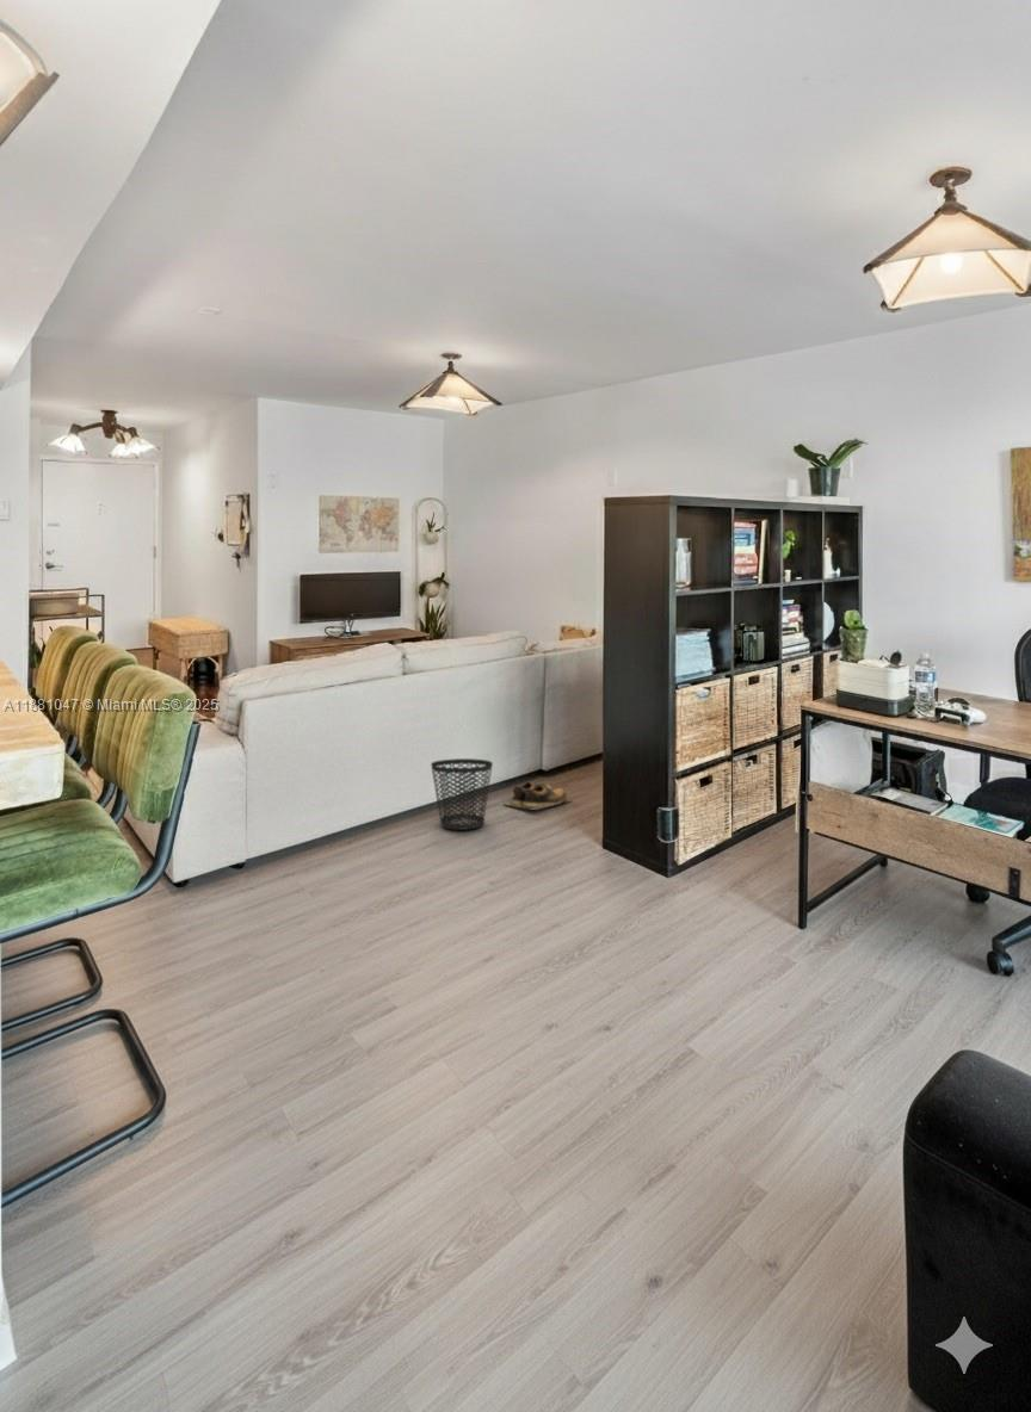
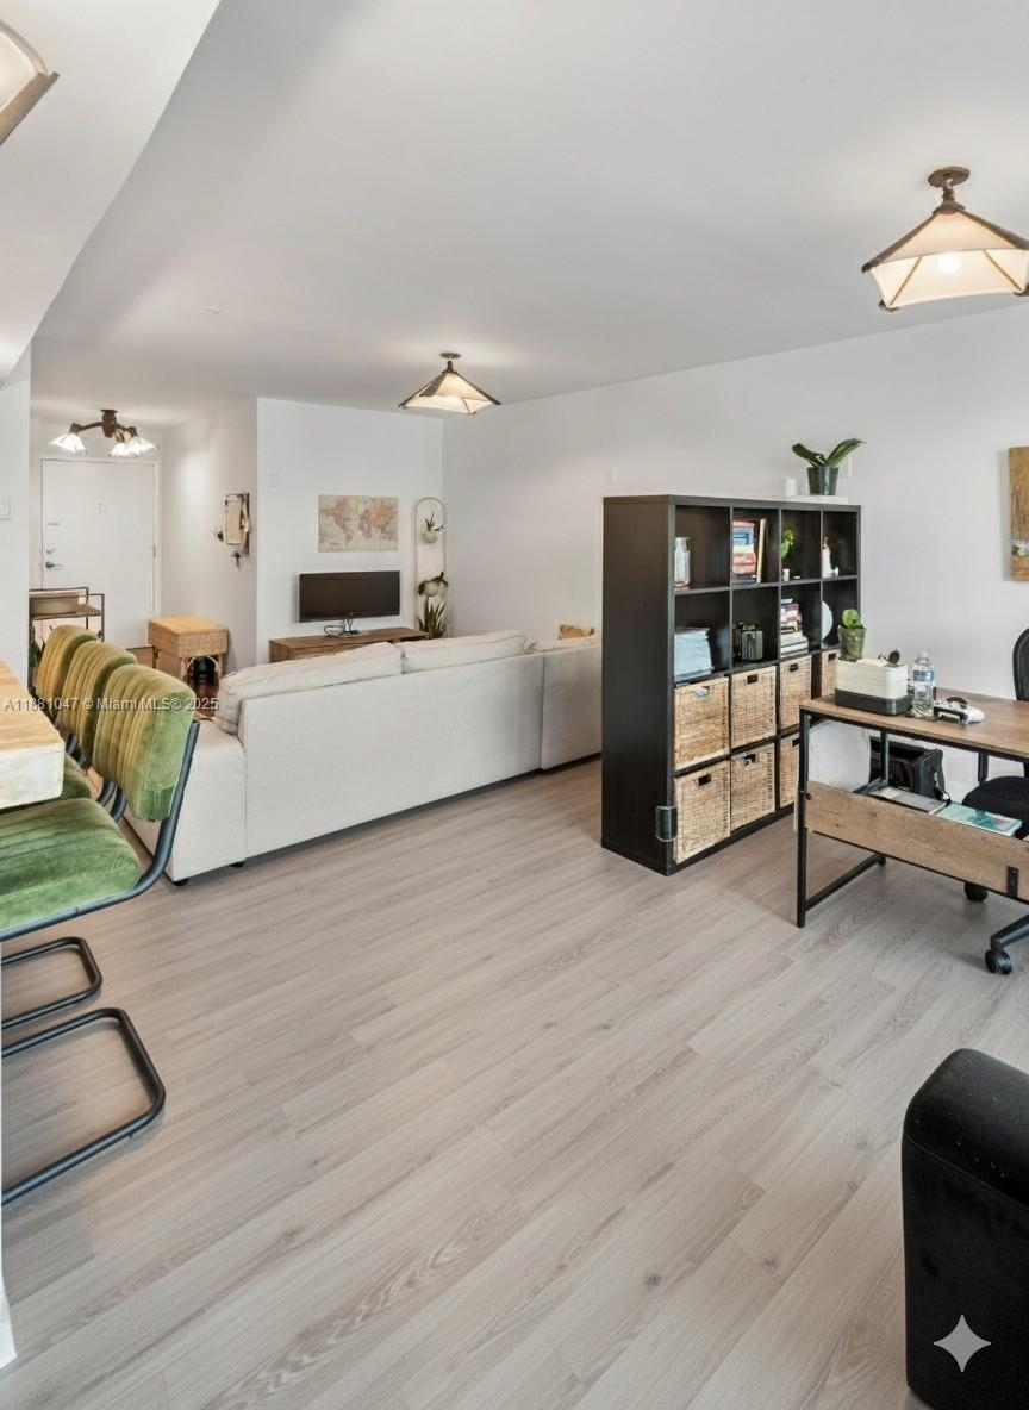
- wastebasket (462, 794)
- shoes (537, 792)
